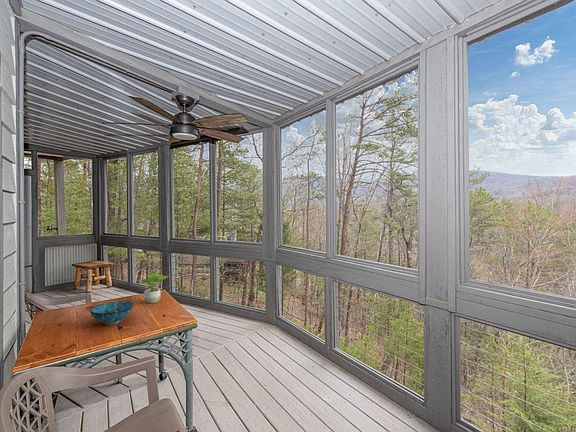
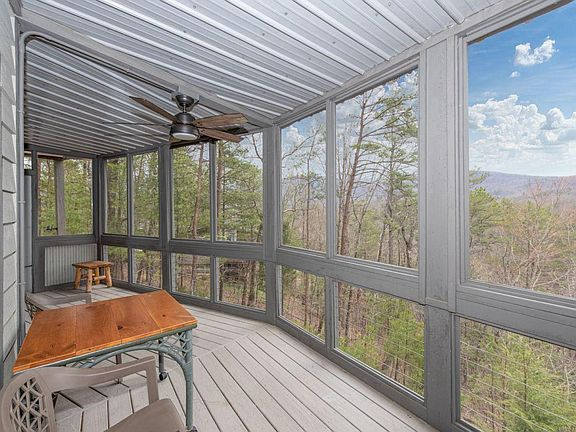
- potted plant (154, 286)
- decorative bowl (112, 314)
